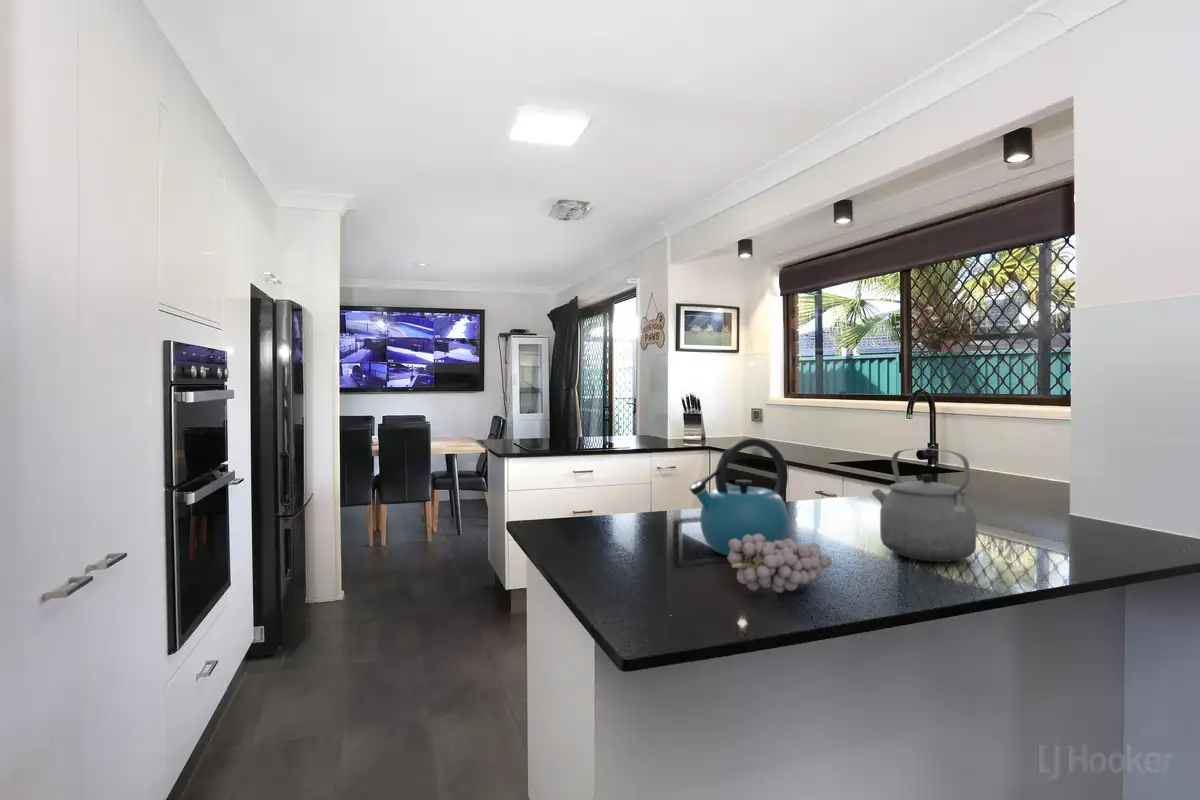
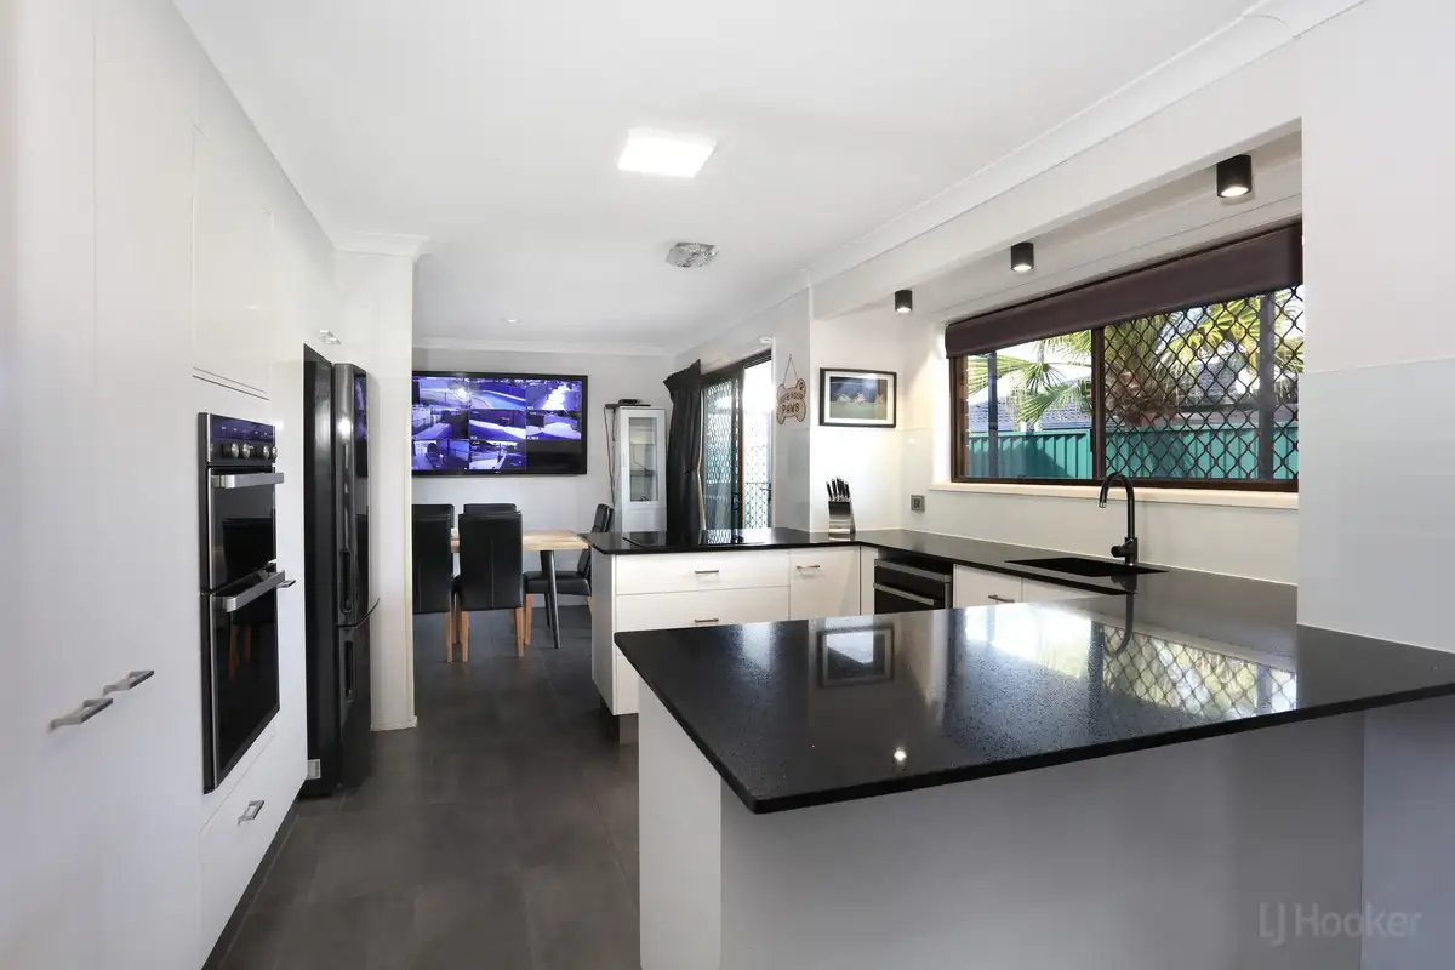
- tea kettle (916, 500)
- fruit (783, 561)
- kettle (739, 495)
